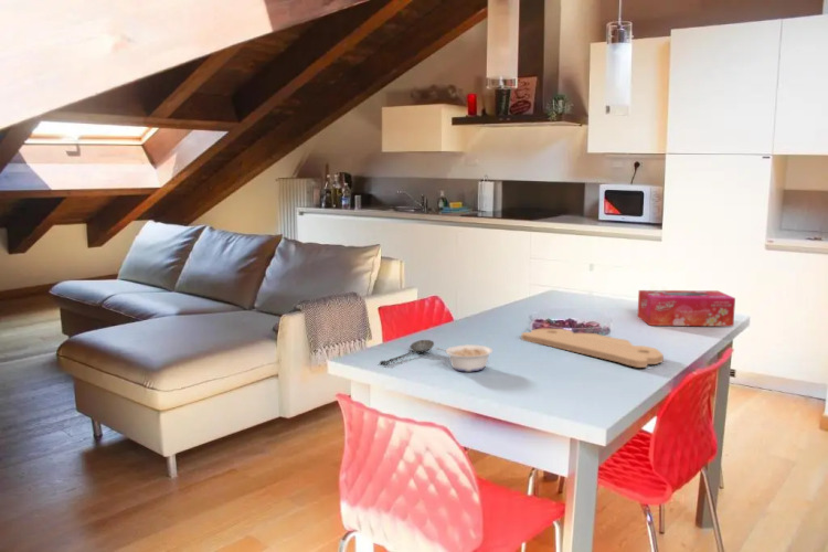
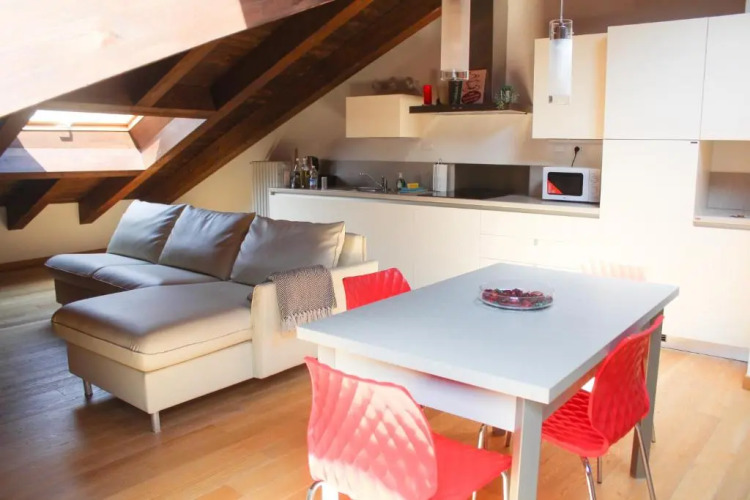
- cutting board (593, 344)
- tissue box (684, 307)
- legume (467, 357)
- spoon (406, 353)
